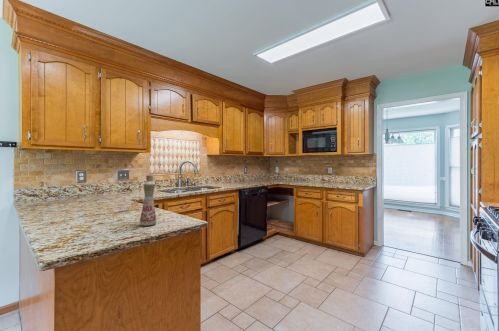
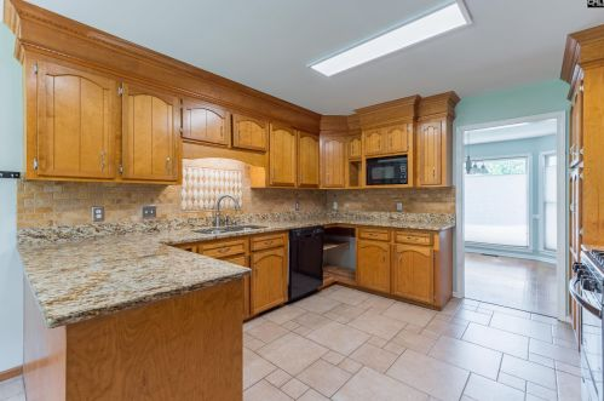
- bottle (148, 199)
